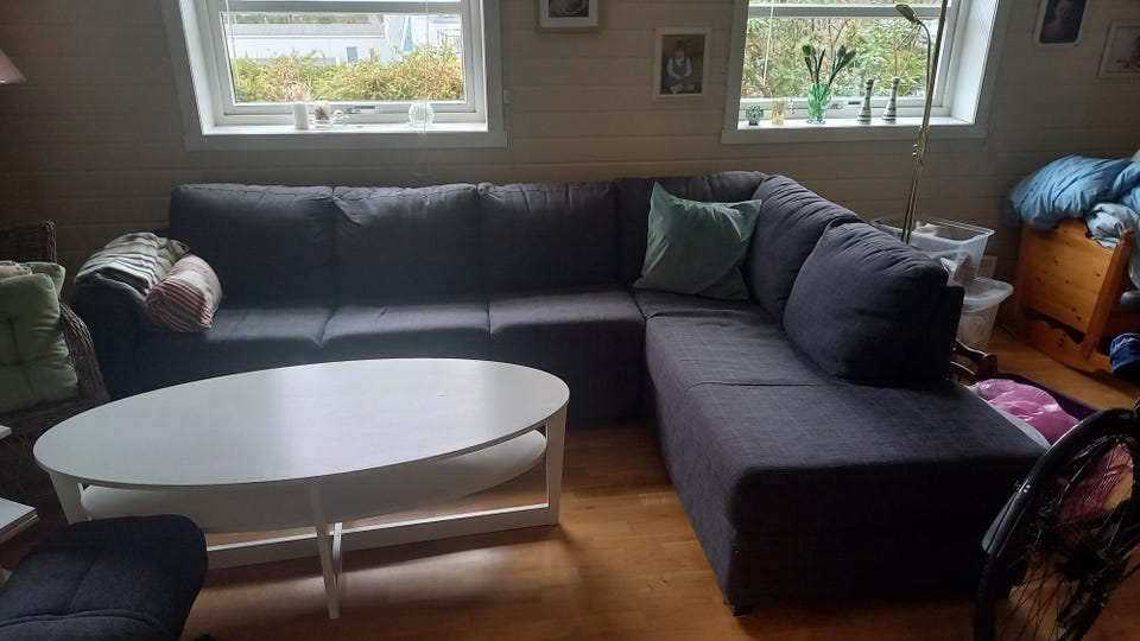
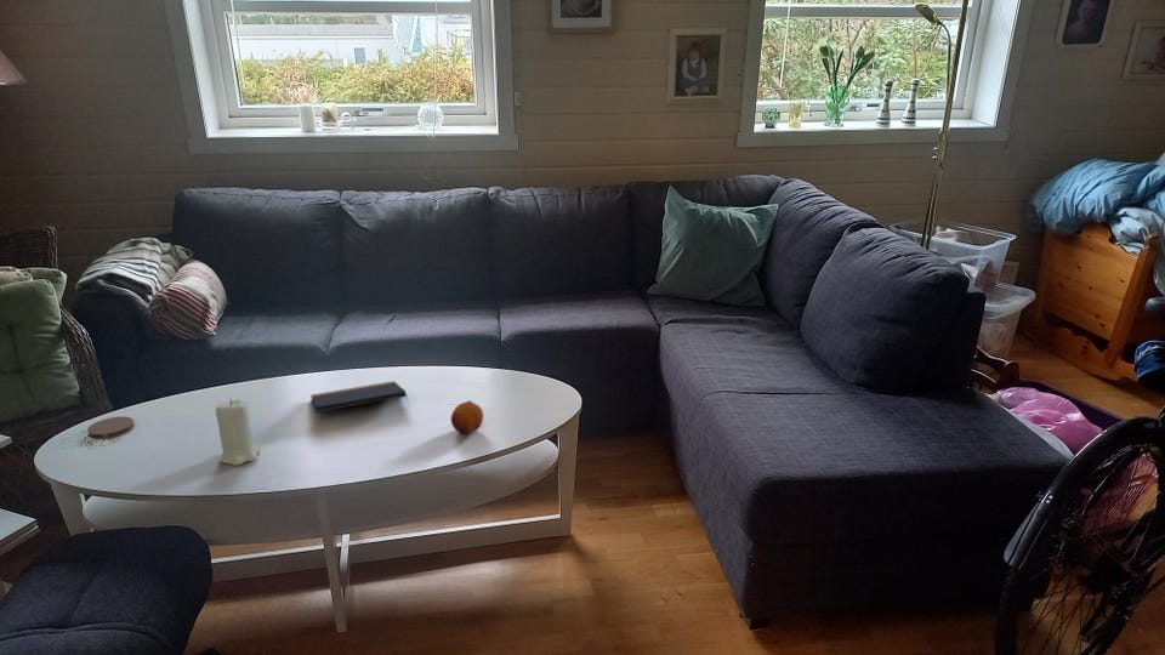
+ coaster (110, 427)
+ fruit (466, 416)
+ candle (235, 428)
+ notepad (357, 395)
